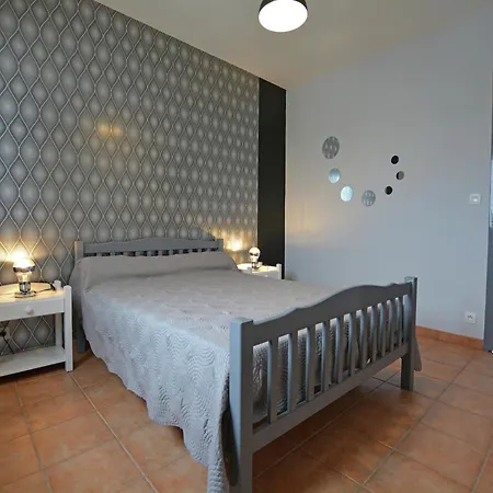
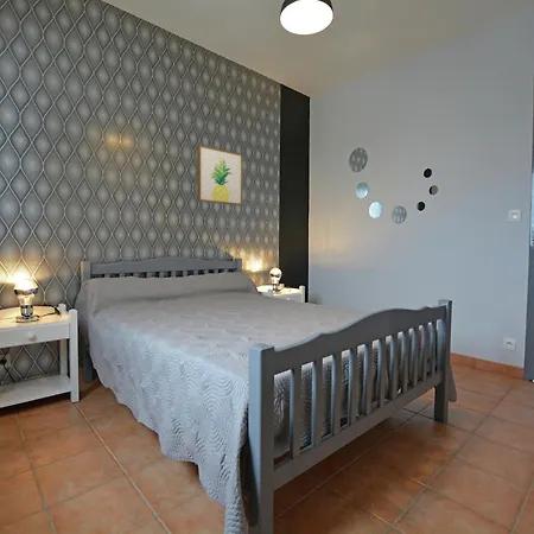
+ wall art (221, 176)
